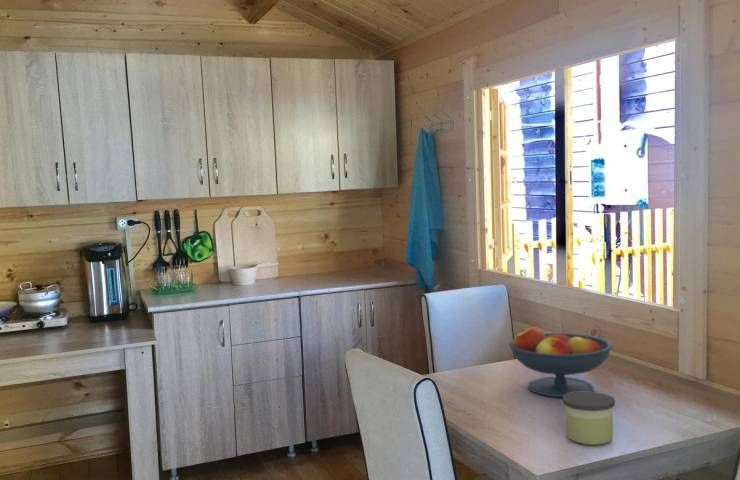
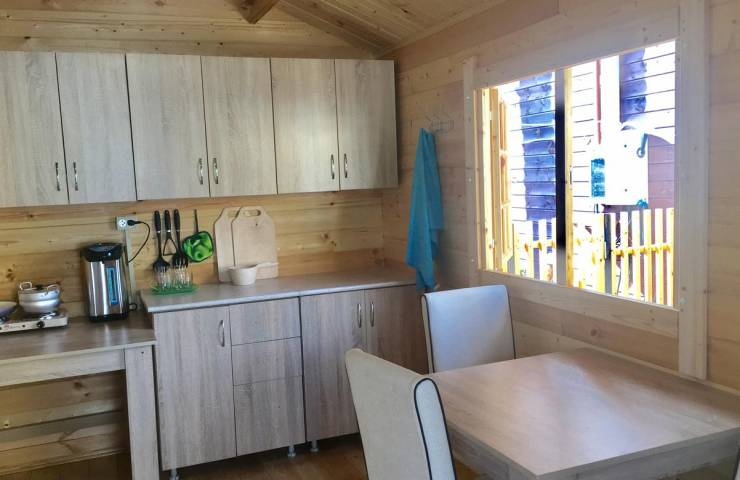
- candle (589, 418)
- fruit bowl (559, 357)
